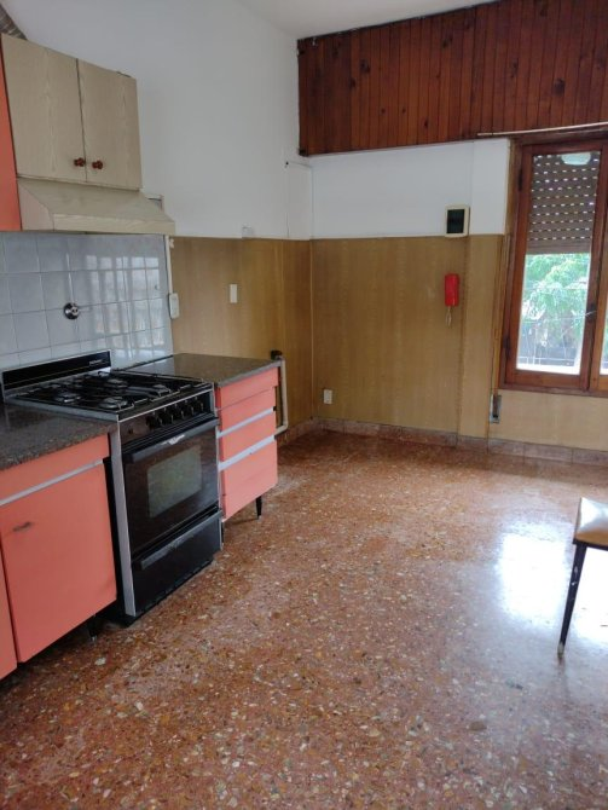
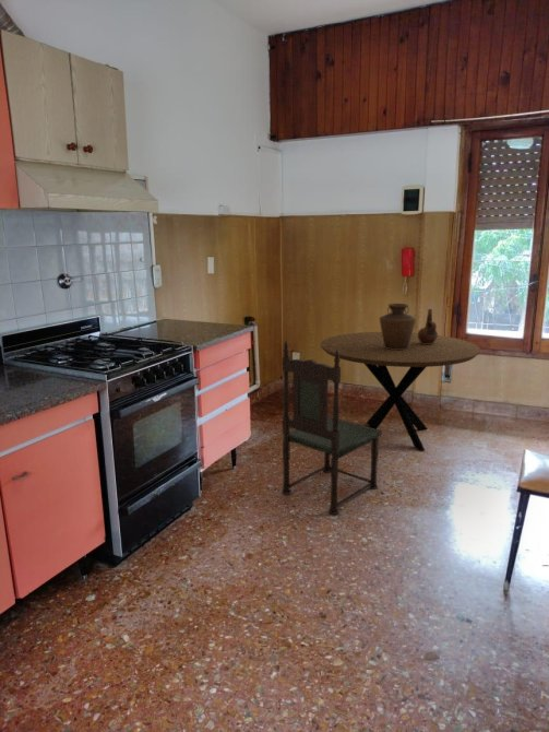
+ dining table (395, 391)
+ dining chair (331, 417)
+ vase (397, 326)
+ ceramic pitcher (428, 326)
